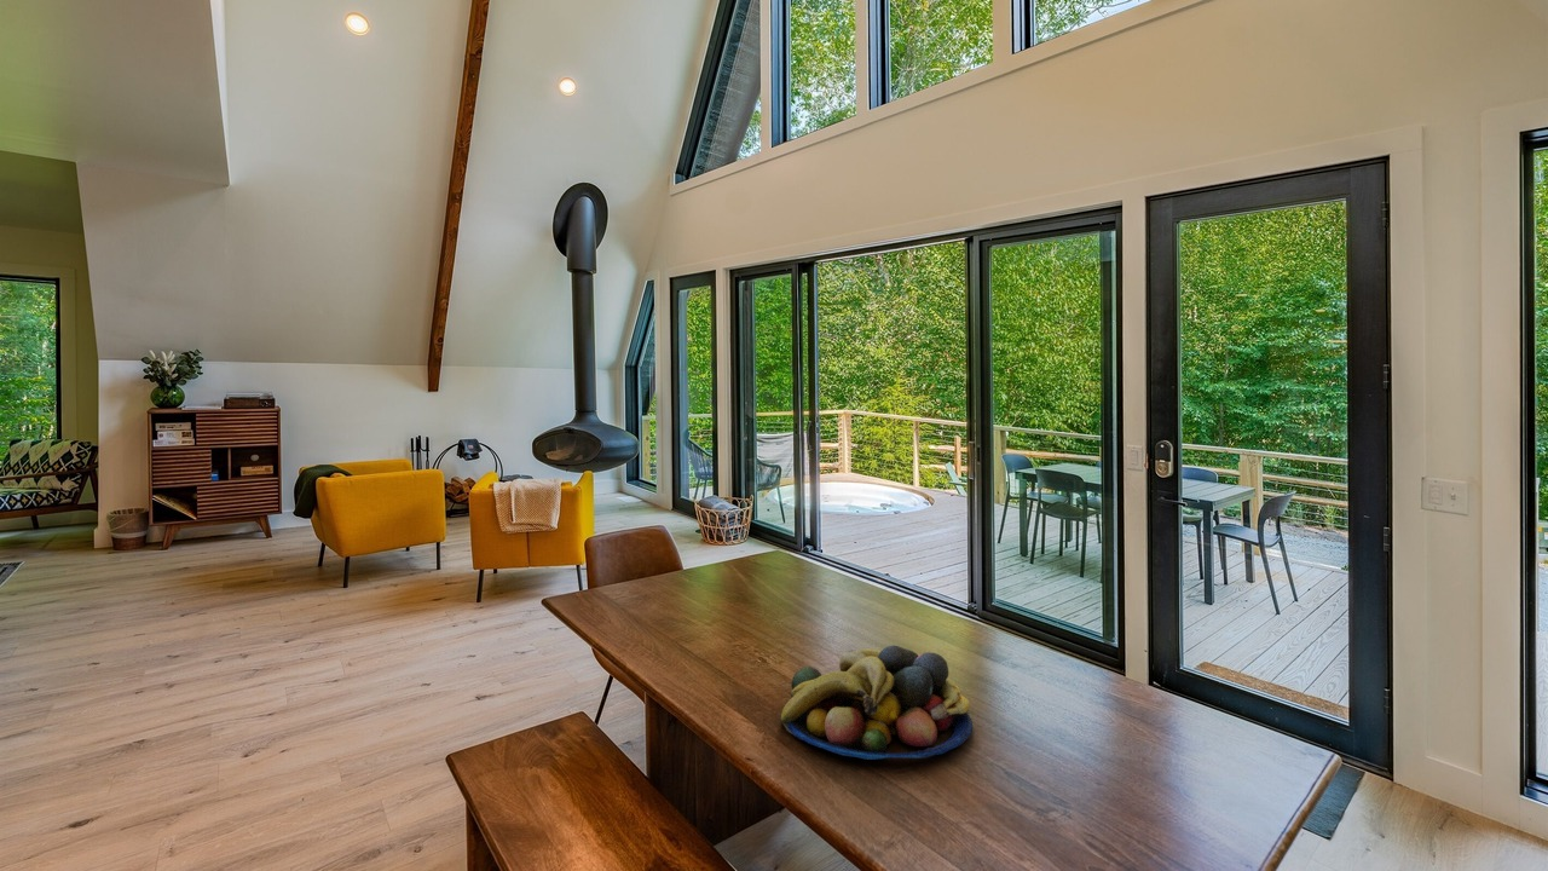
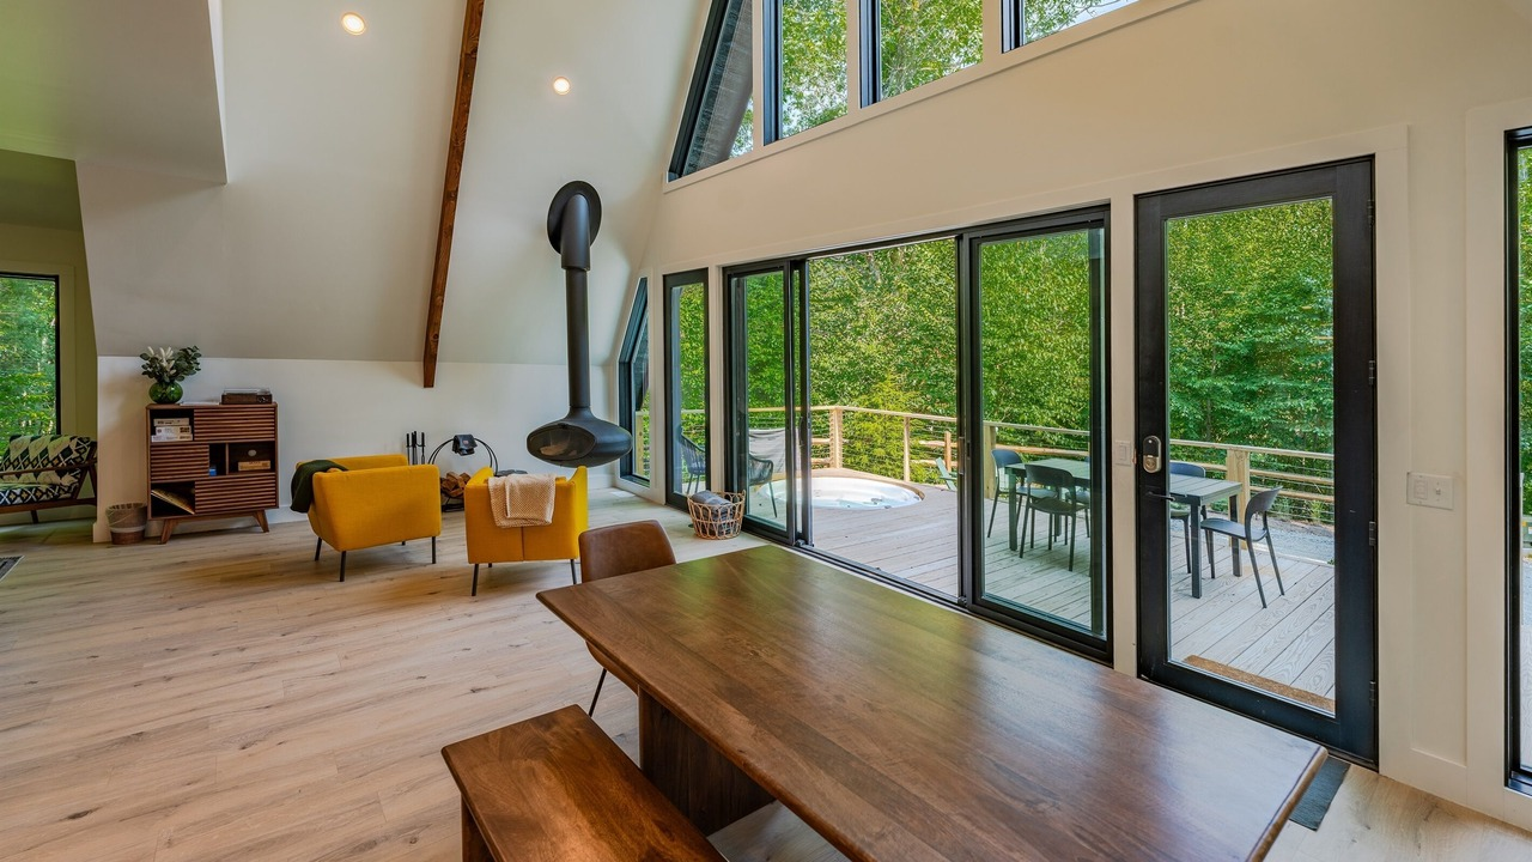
- fruit bowl (876, 685)
